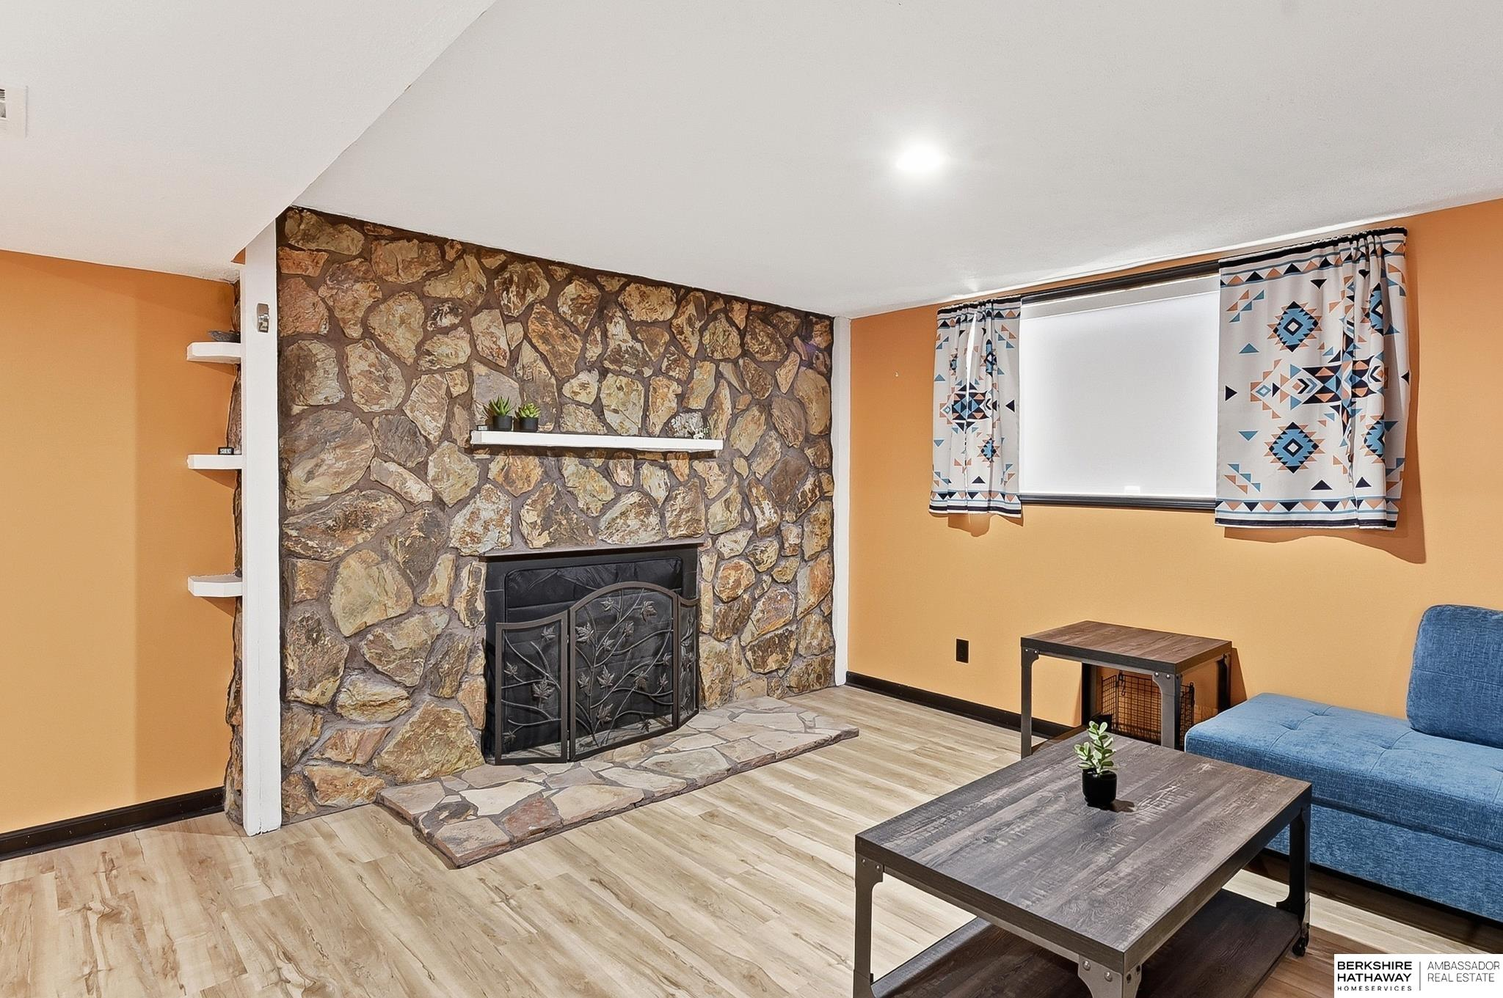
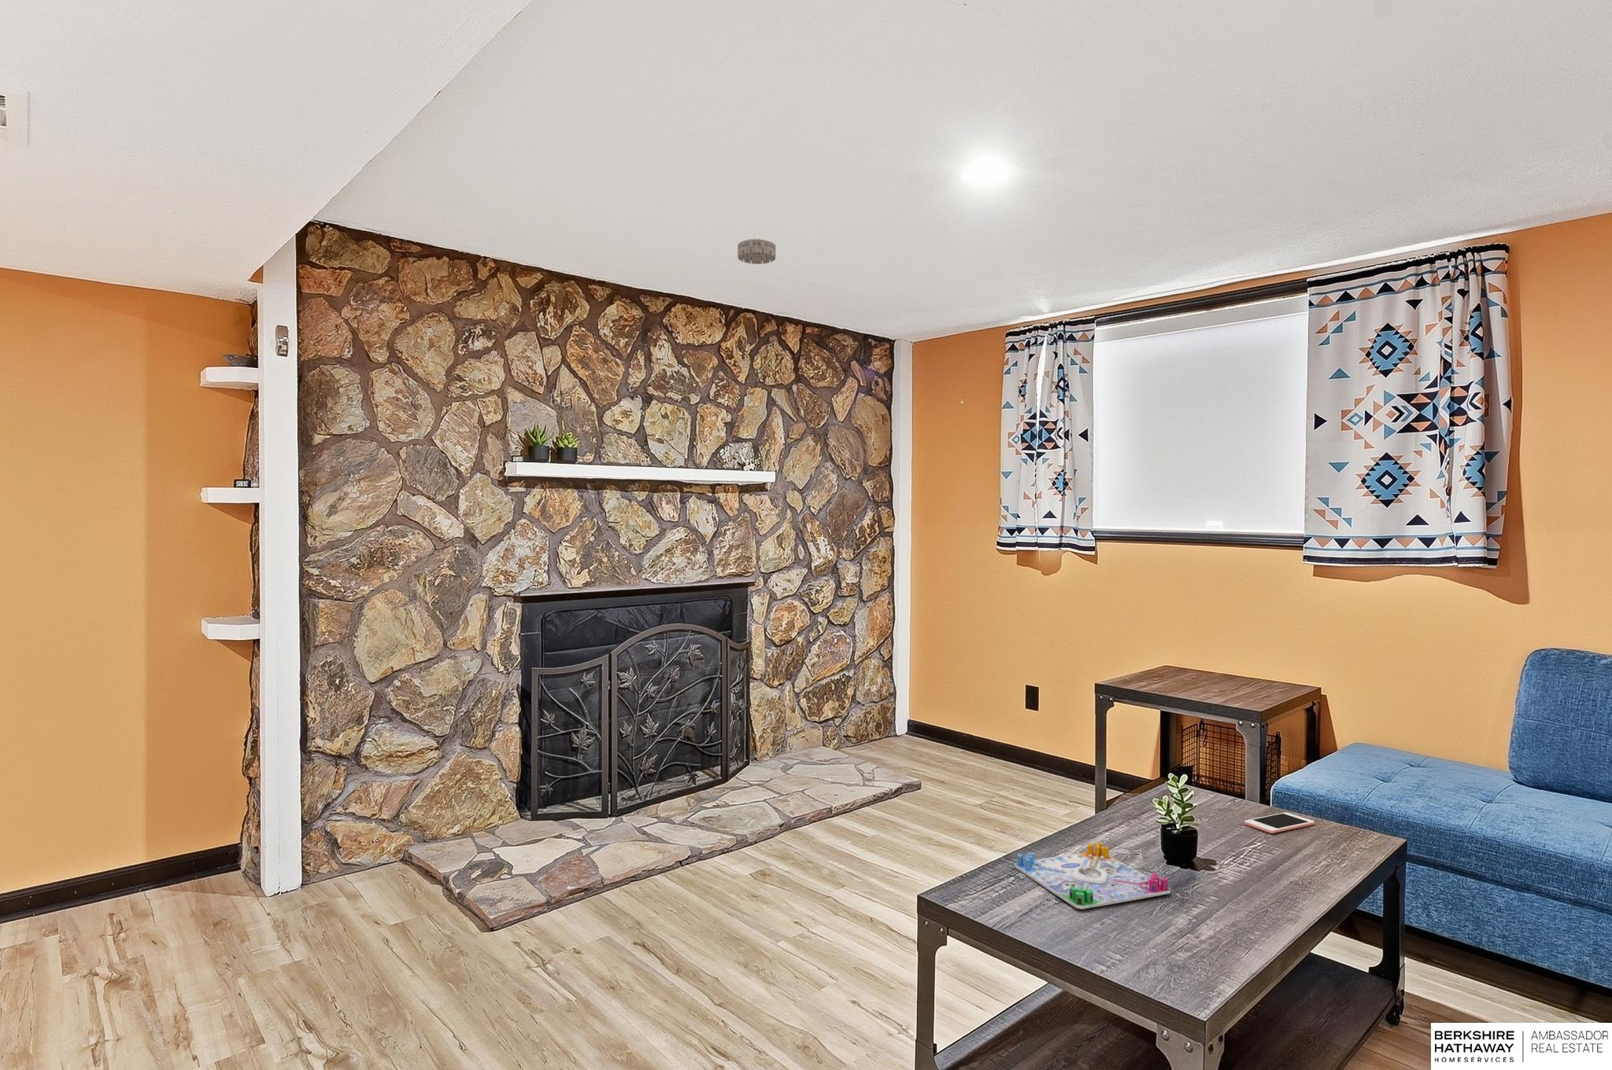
+ cell phone (1279, 823)
+ board game (1090, 872)
+ smoke detector (756, 251)
